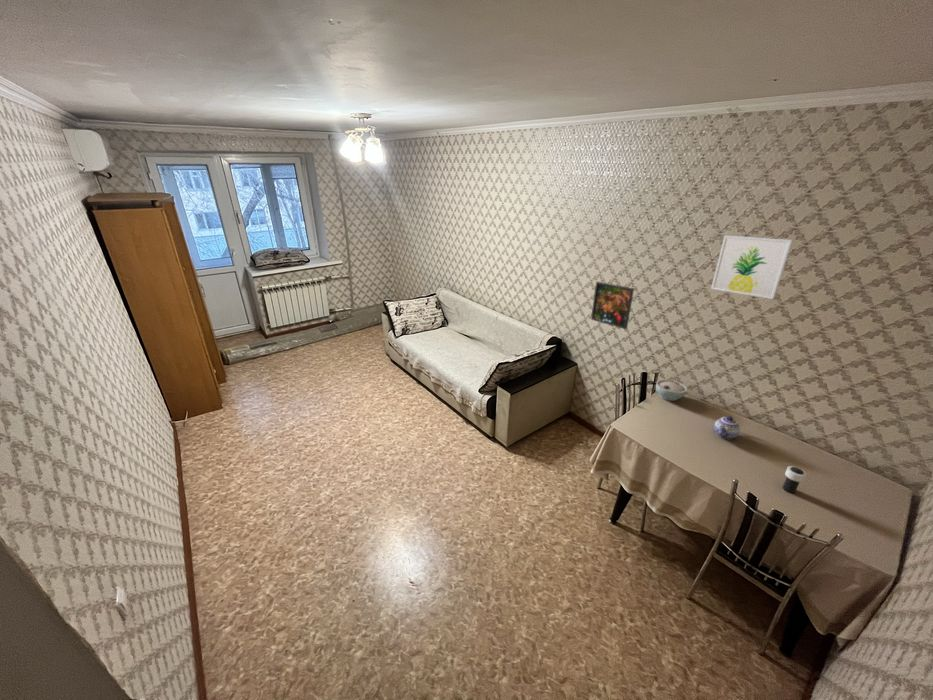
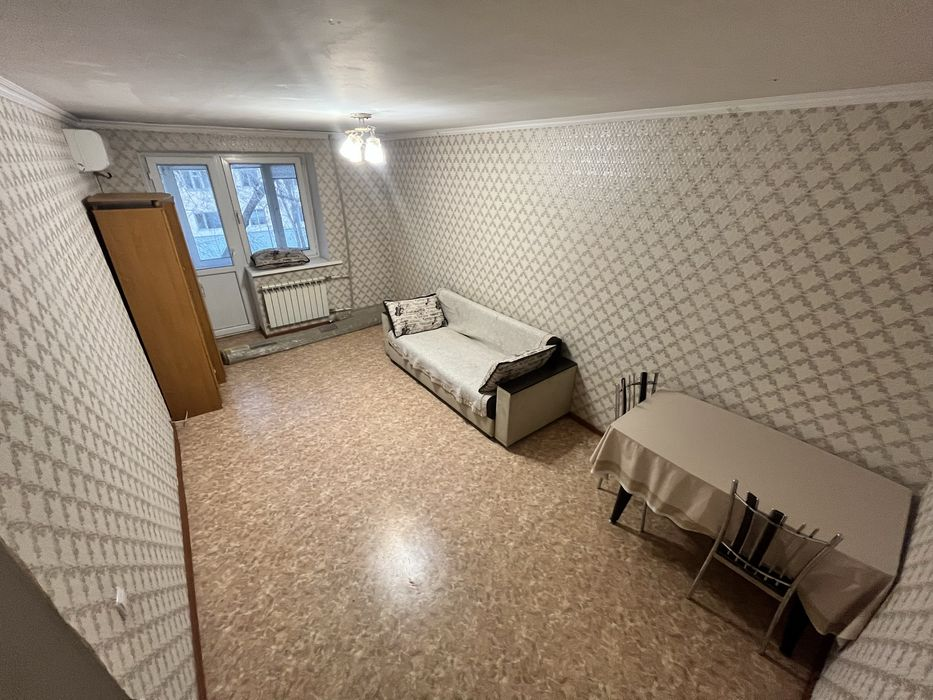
- cup (792, 479)
- teapot (727, 426)
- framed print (611, 304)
- bowl (670, 390)
- wall art (748, 266)
